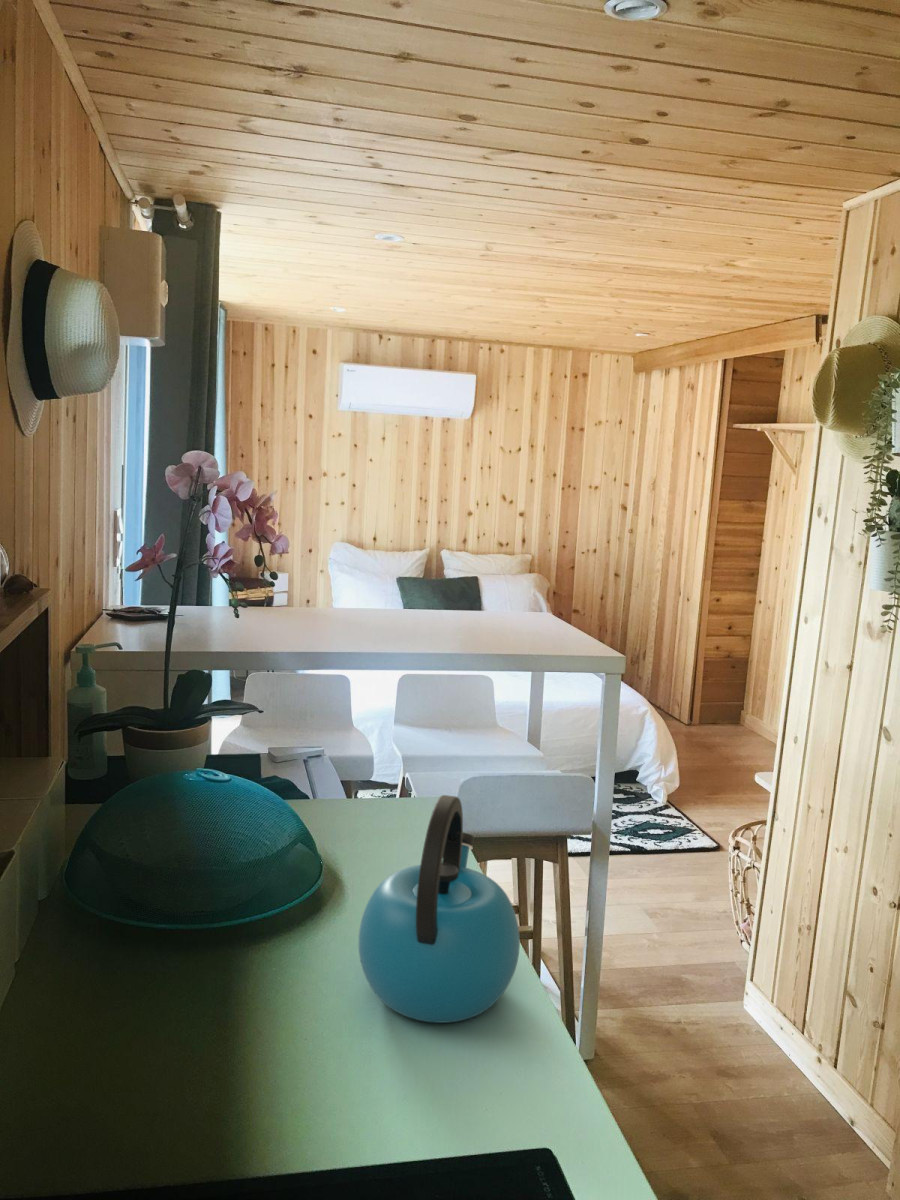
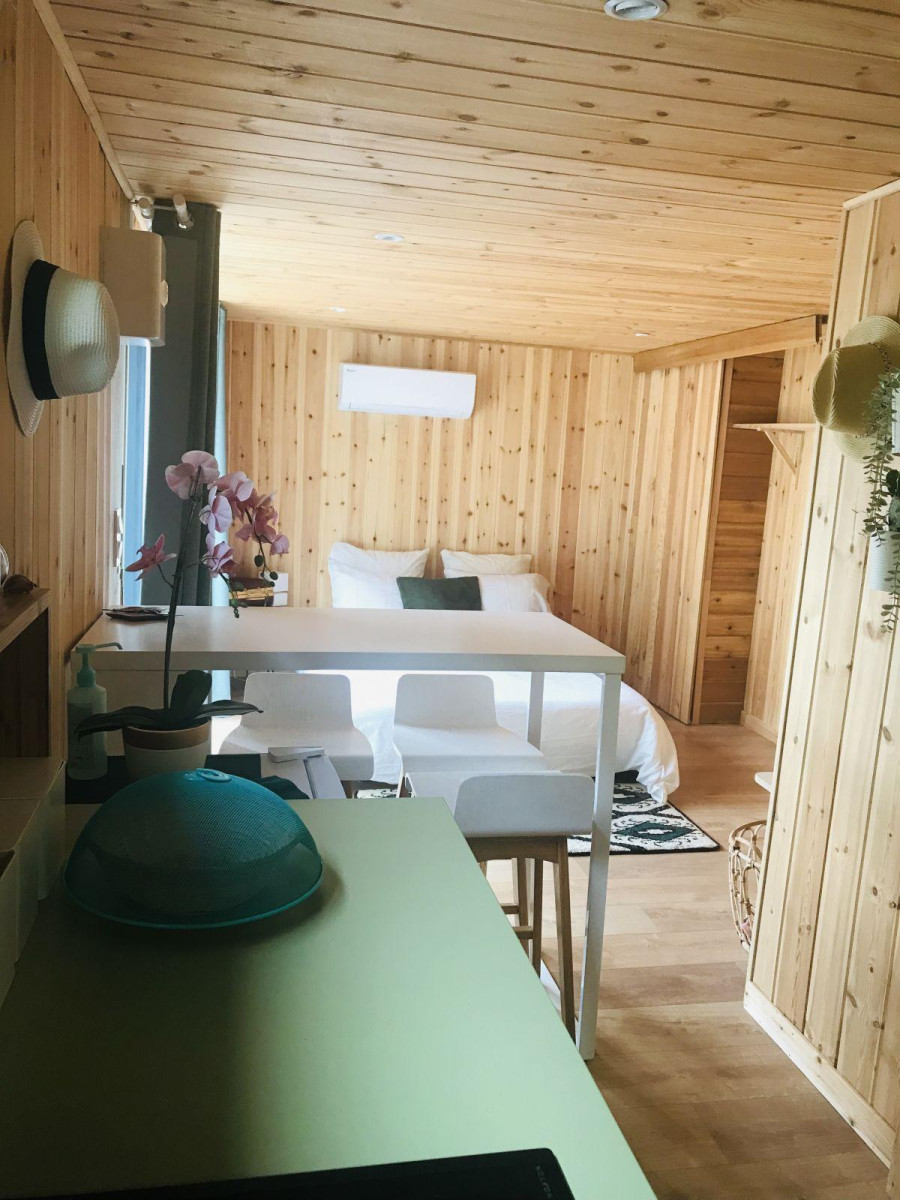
- kettle (444, 890)
